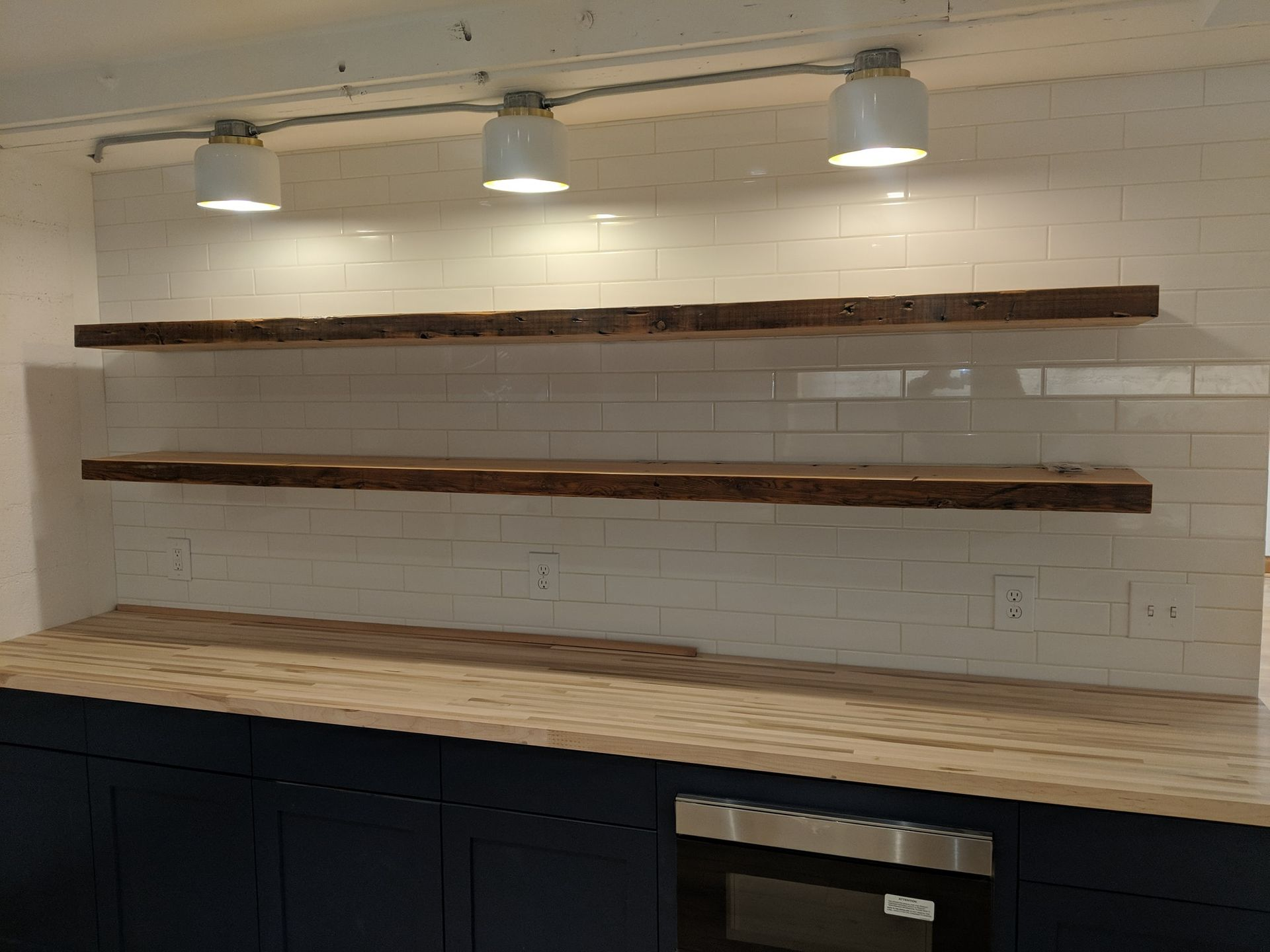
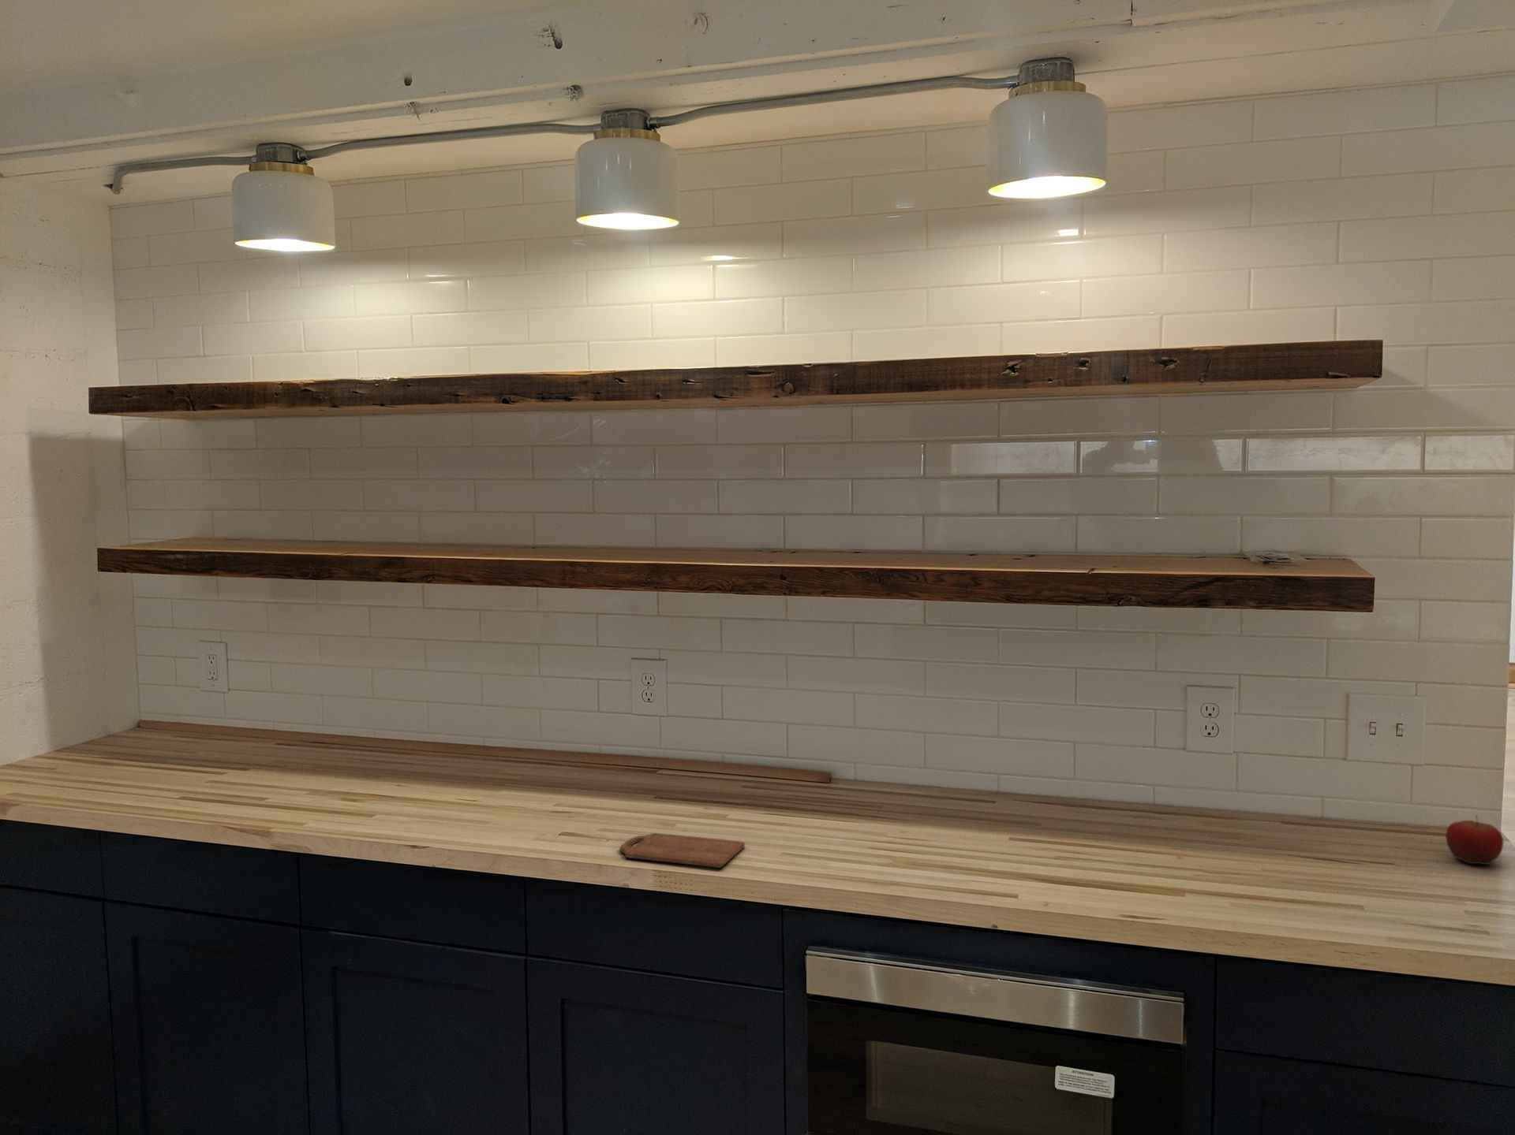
+ cutting board (679, 849)
+ fruit (1474, 838)
